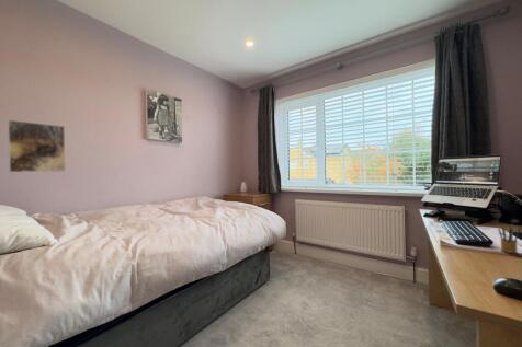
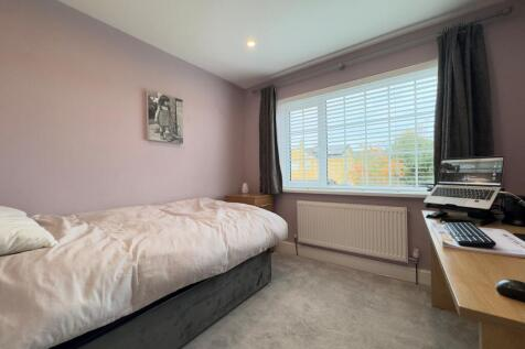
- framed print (38, 147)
- pencil box (509, 238)
